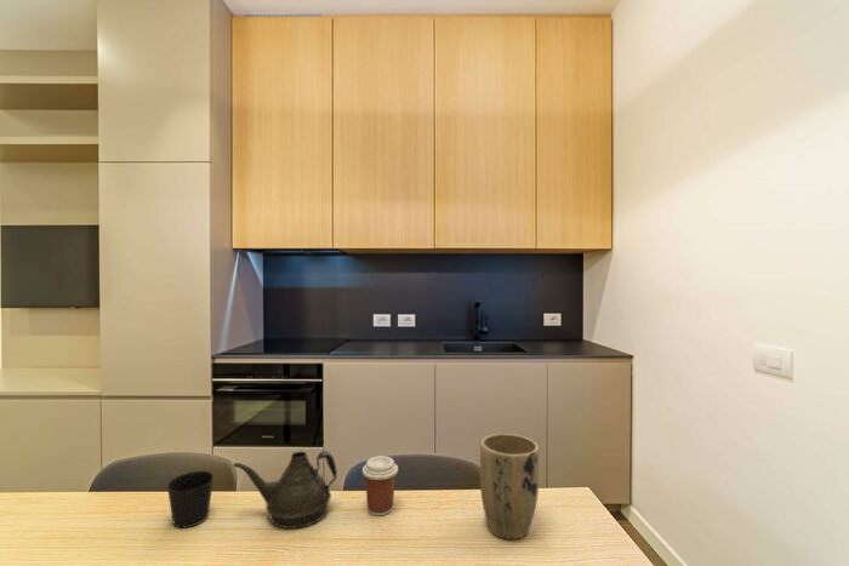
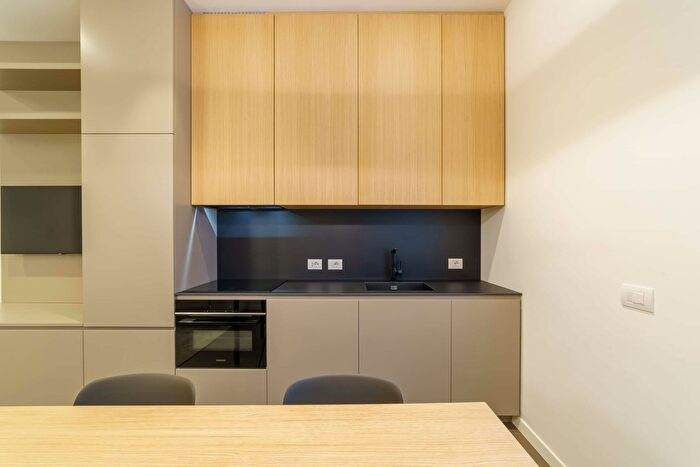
- cup (193, 497)
- coffee cup (380, 485)
- plant pot (508, 485)
- teapot (286, 482)
